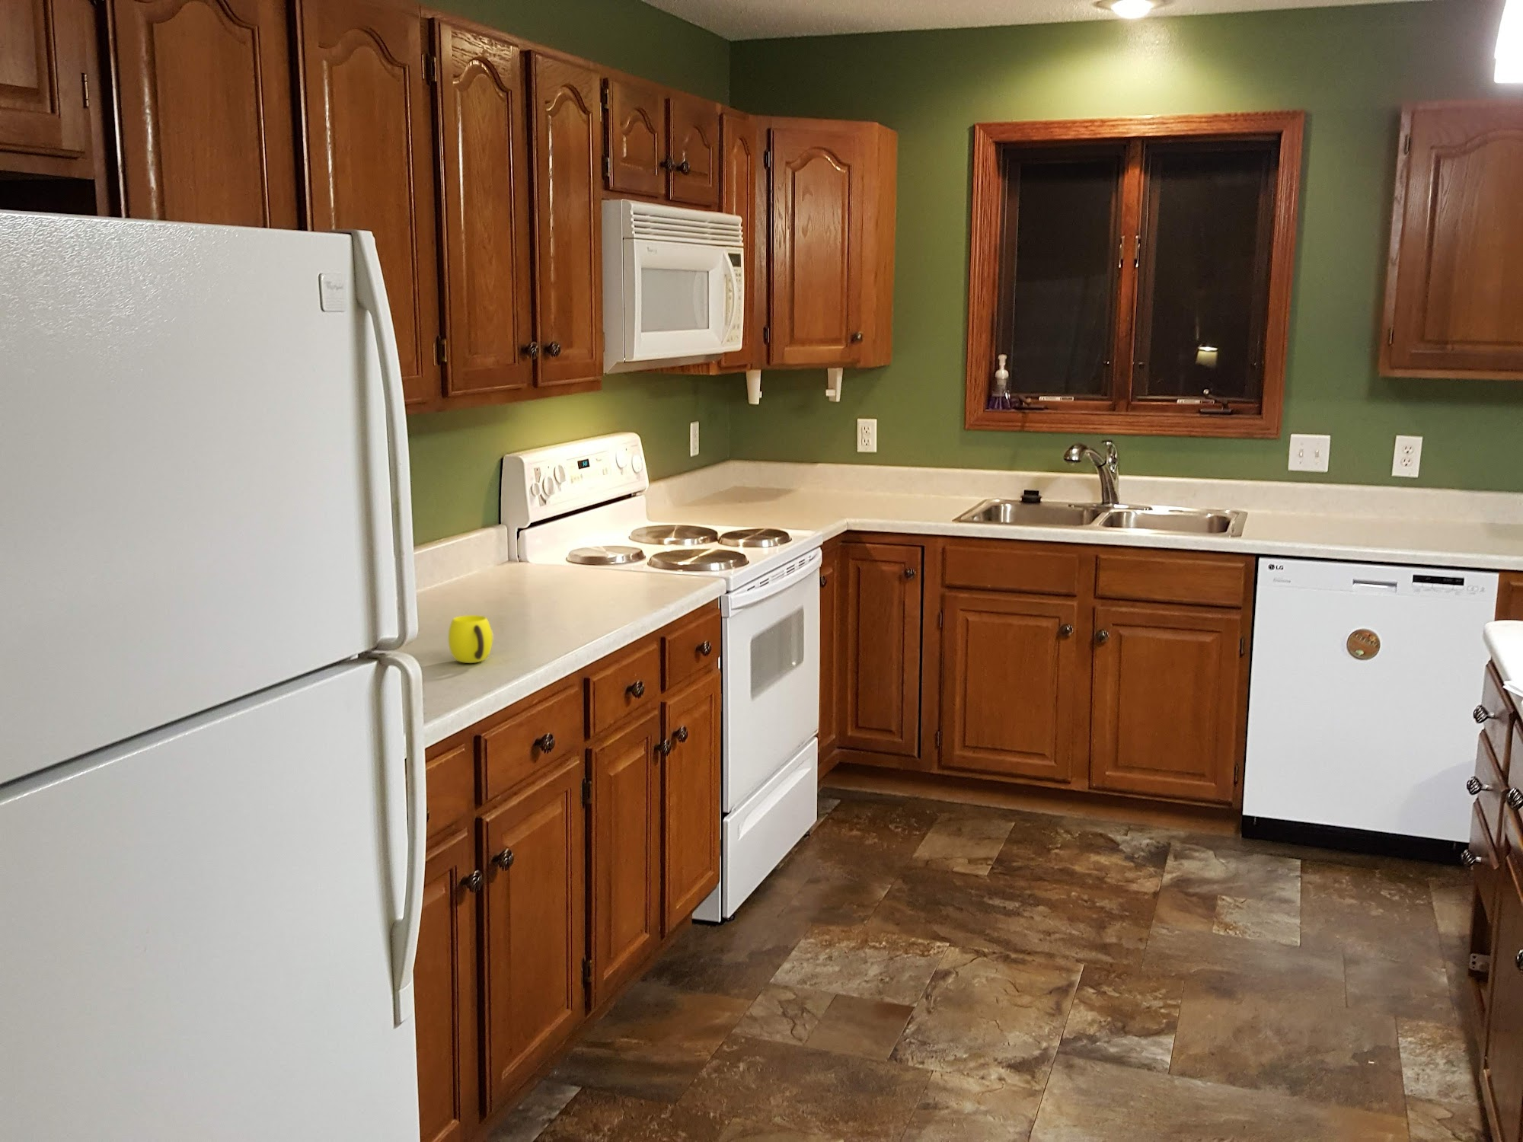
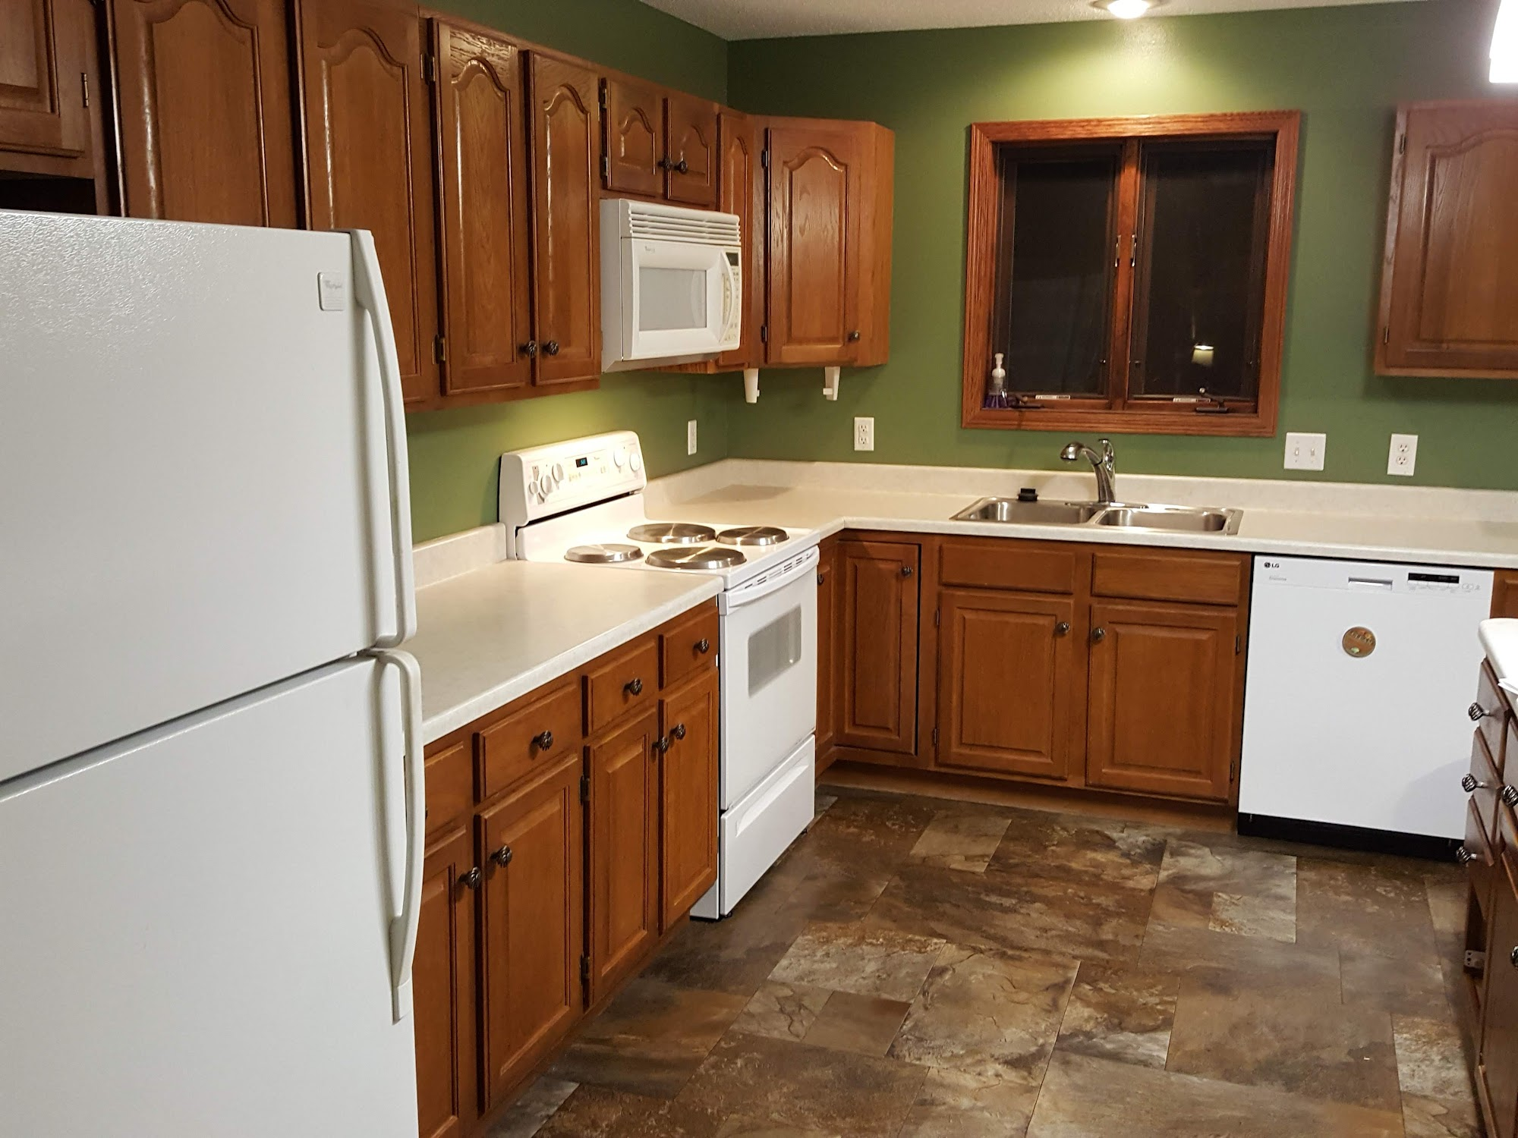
- cup (472, 641)
